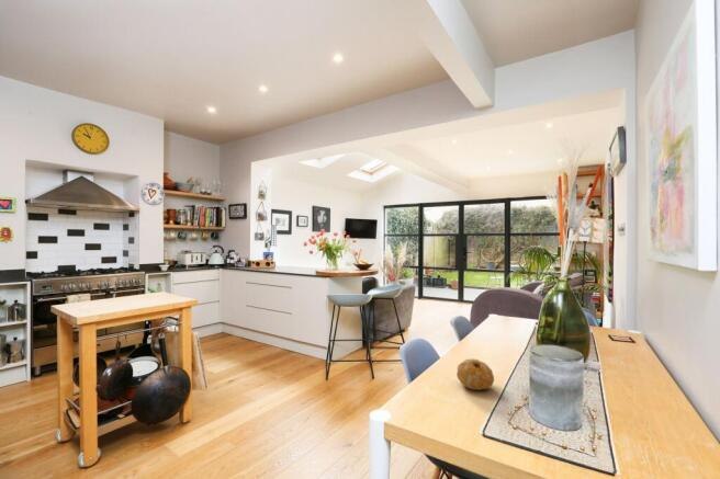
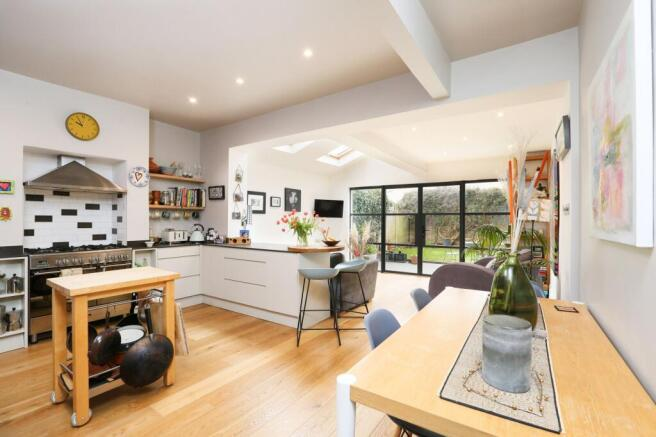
- fruit (474, 373)
